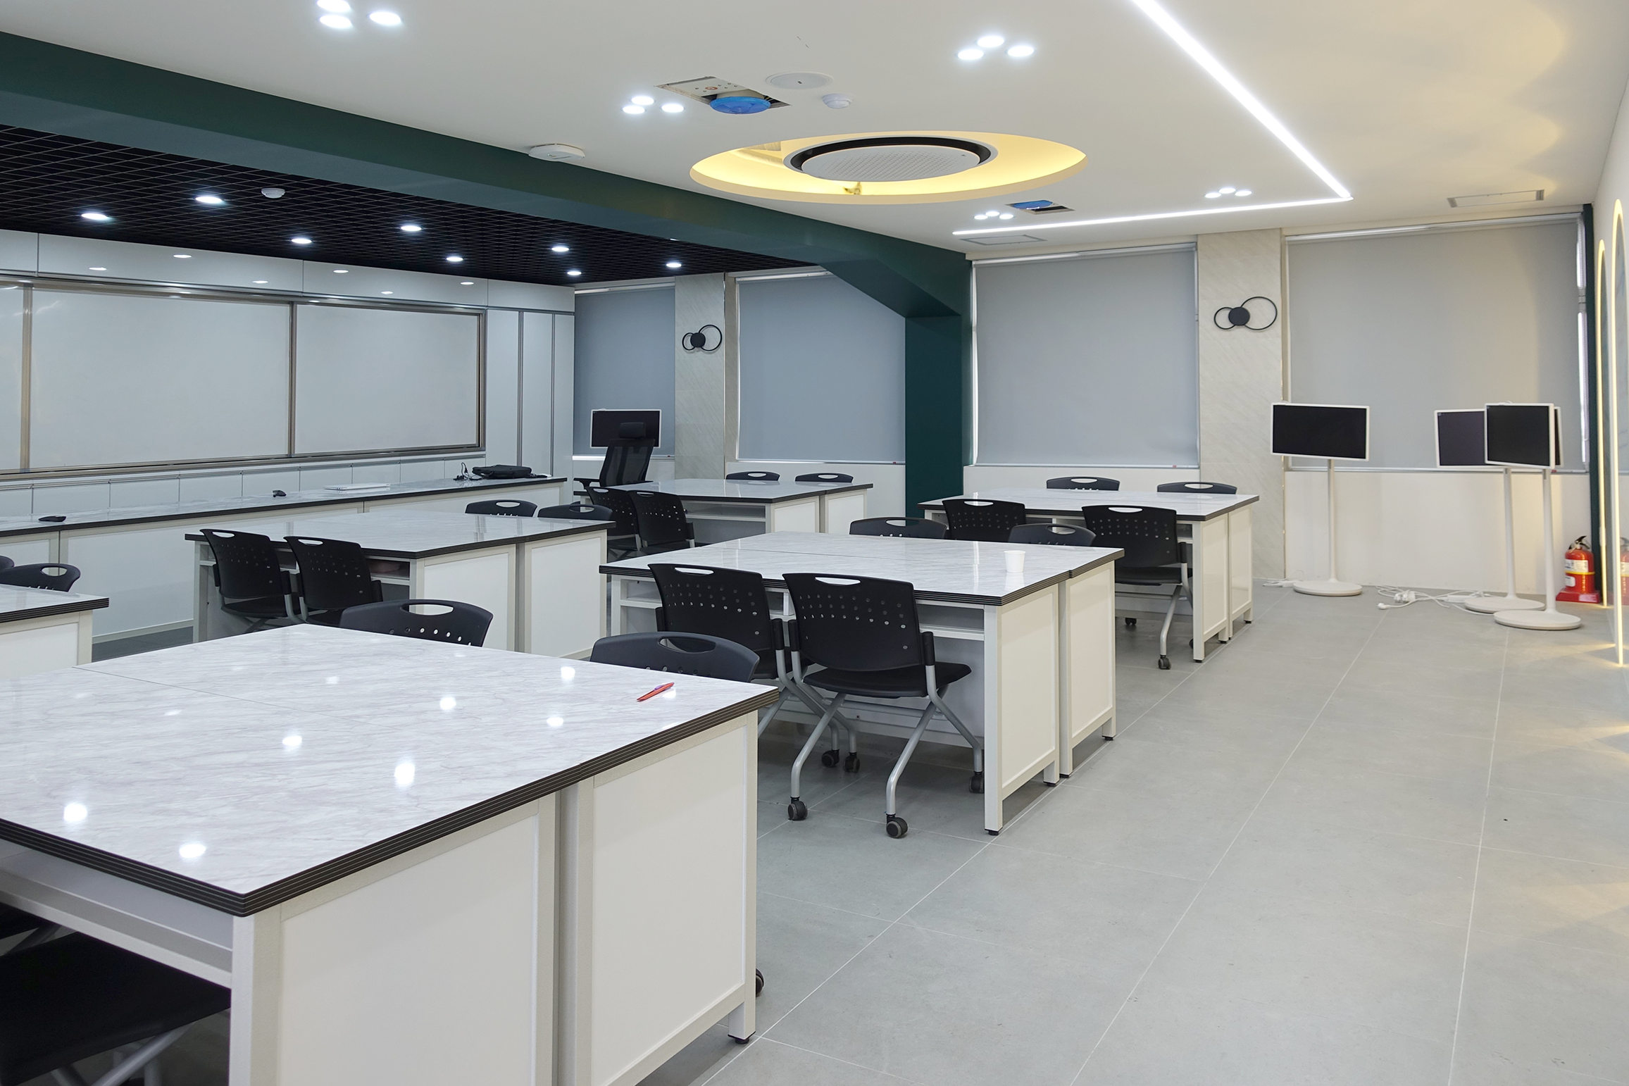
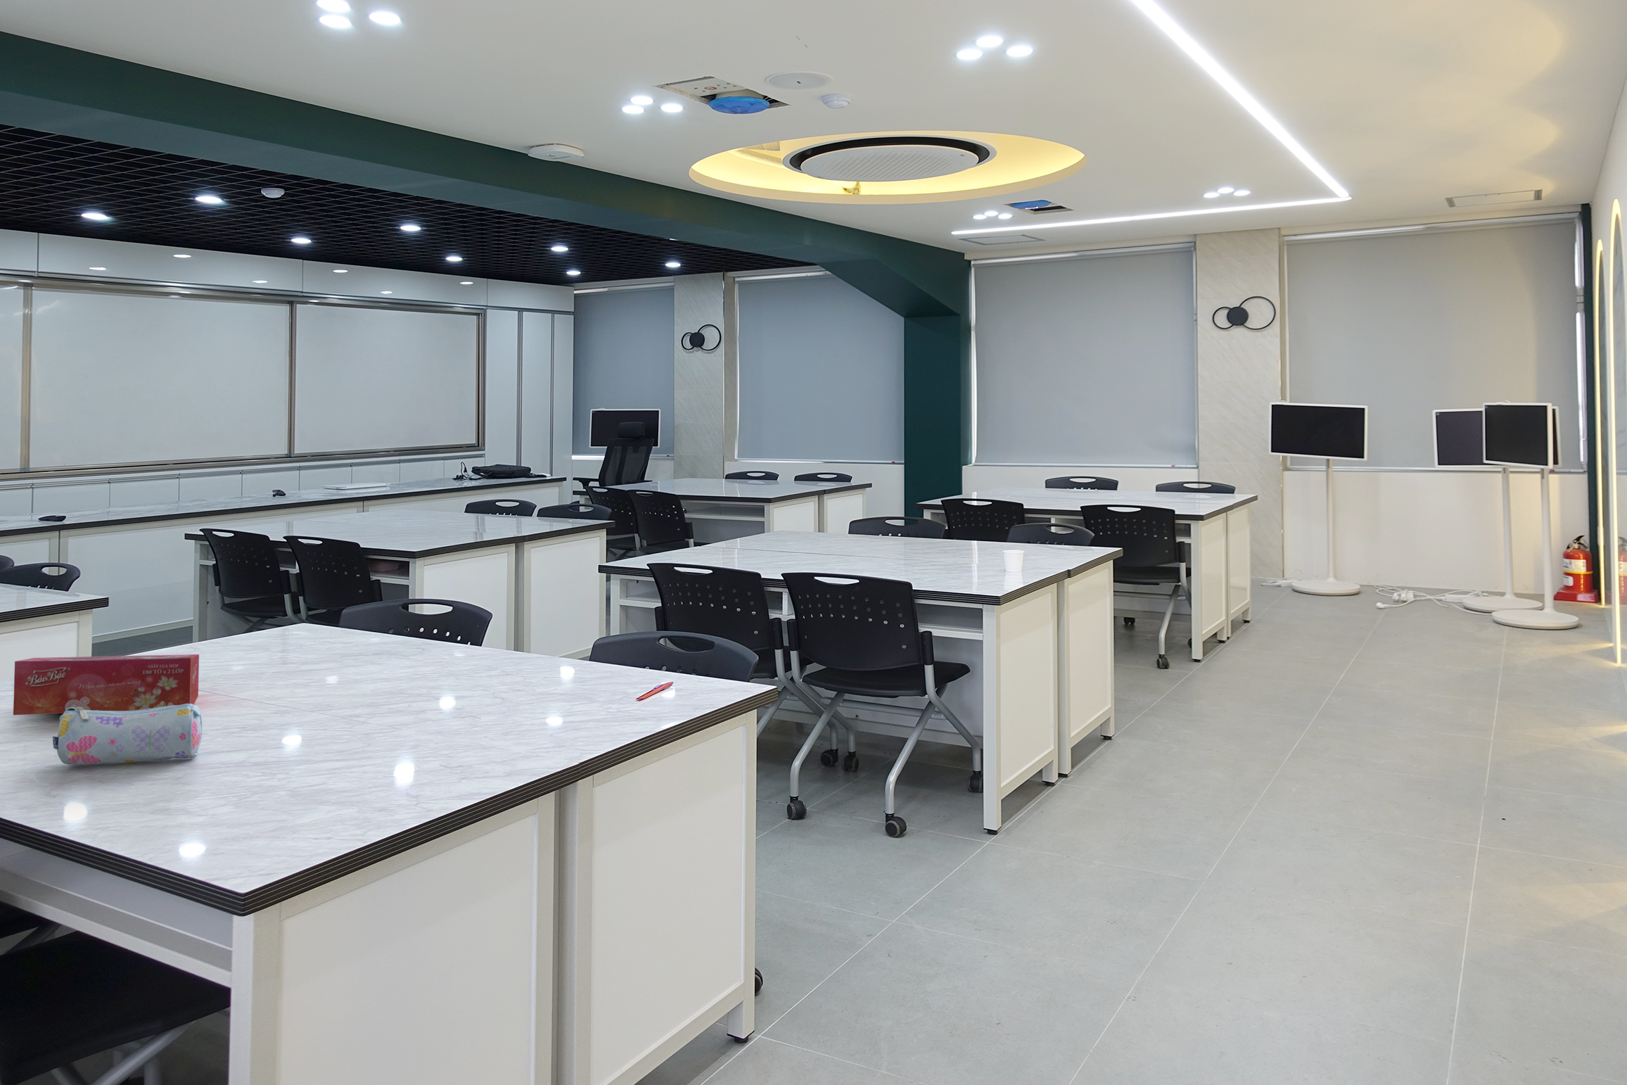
+ pencil case (132, 733)
+ tissue box (111, 683)
